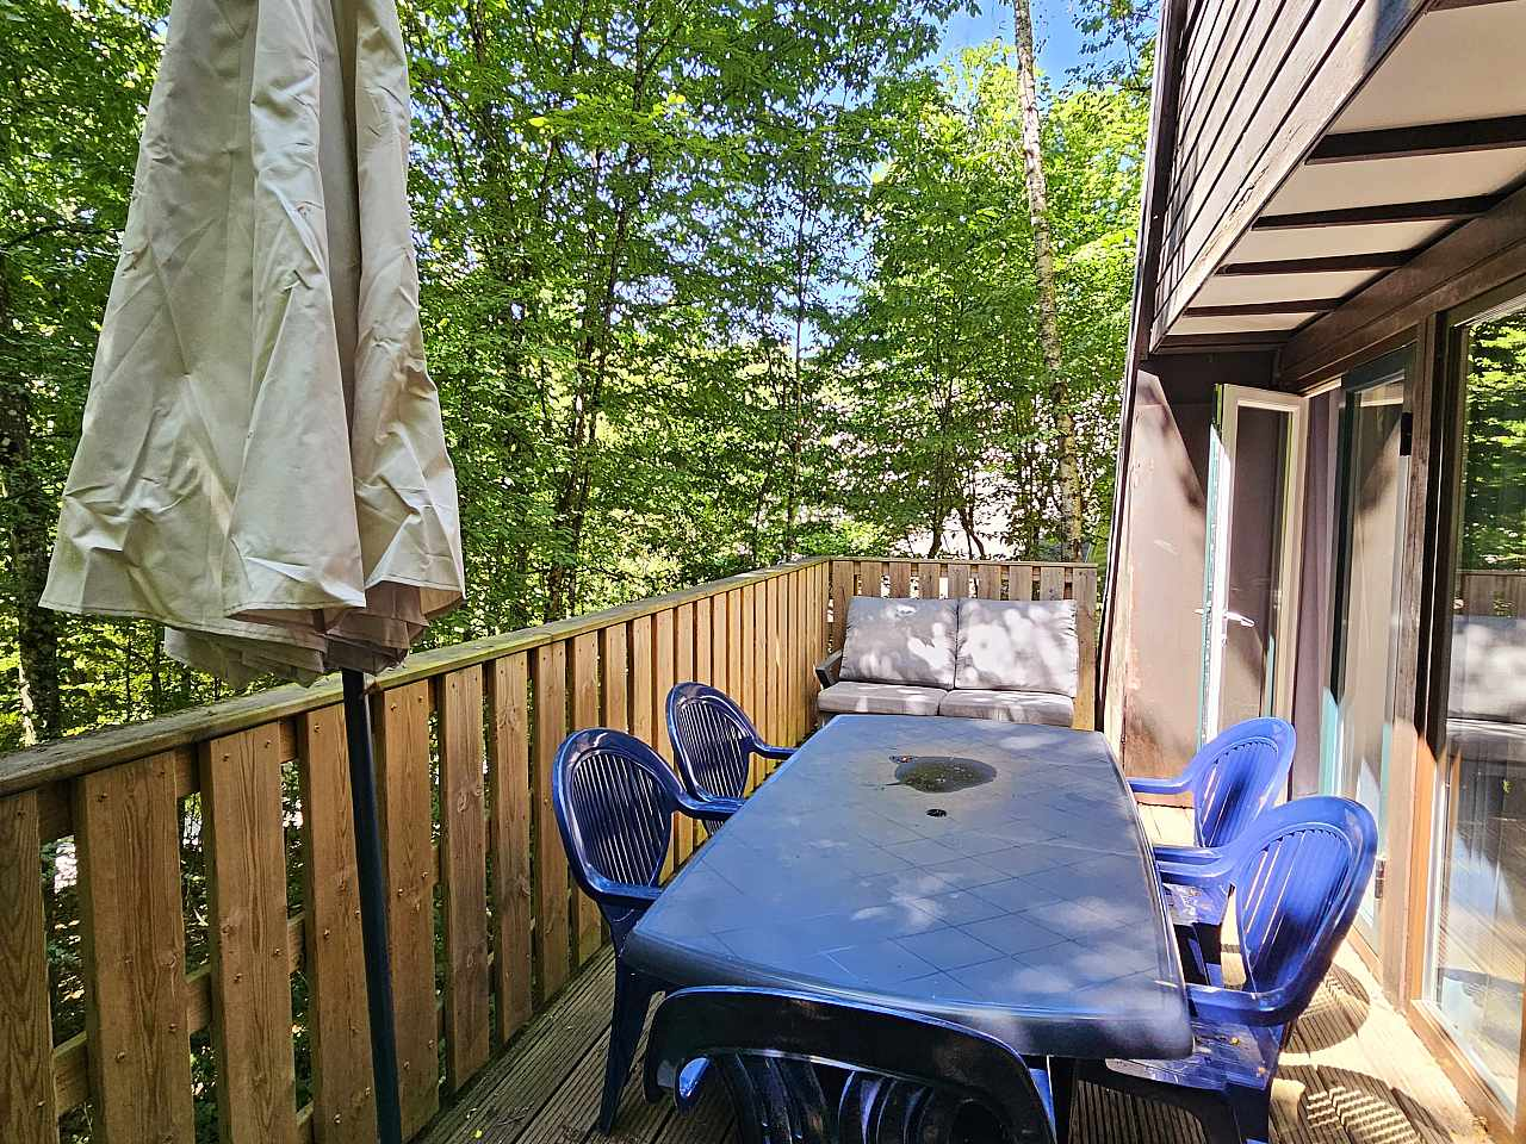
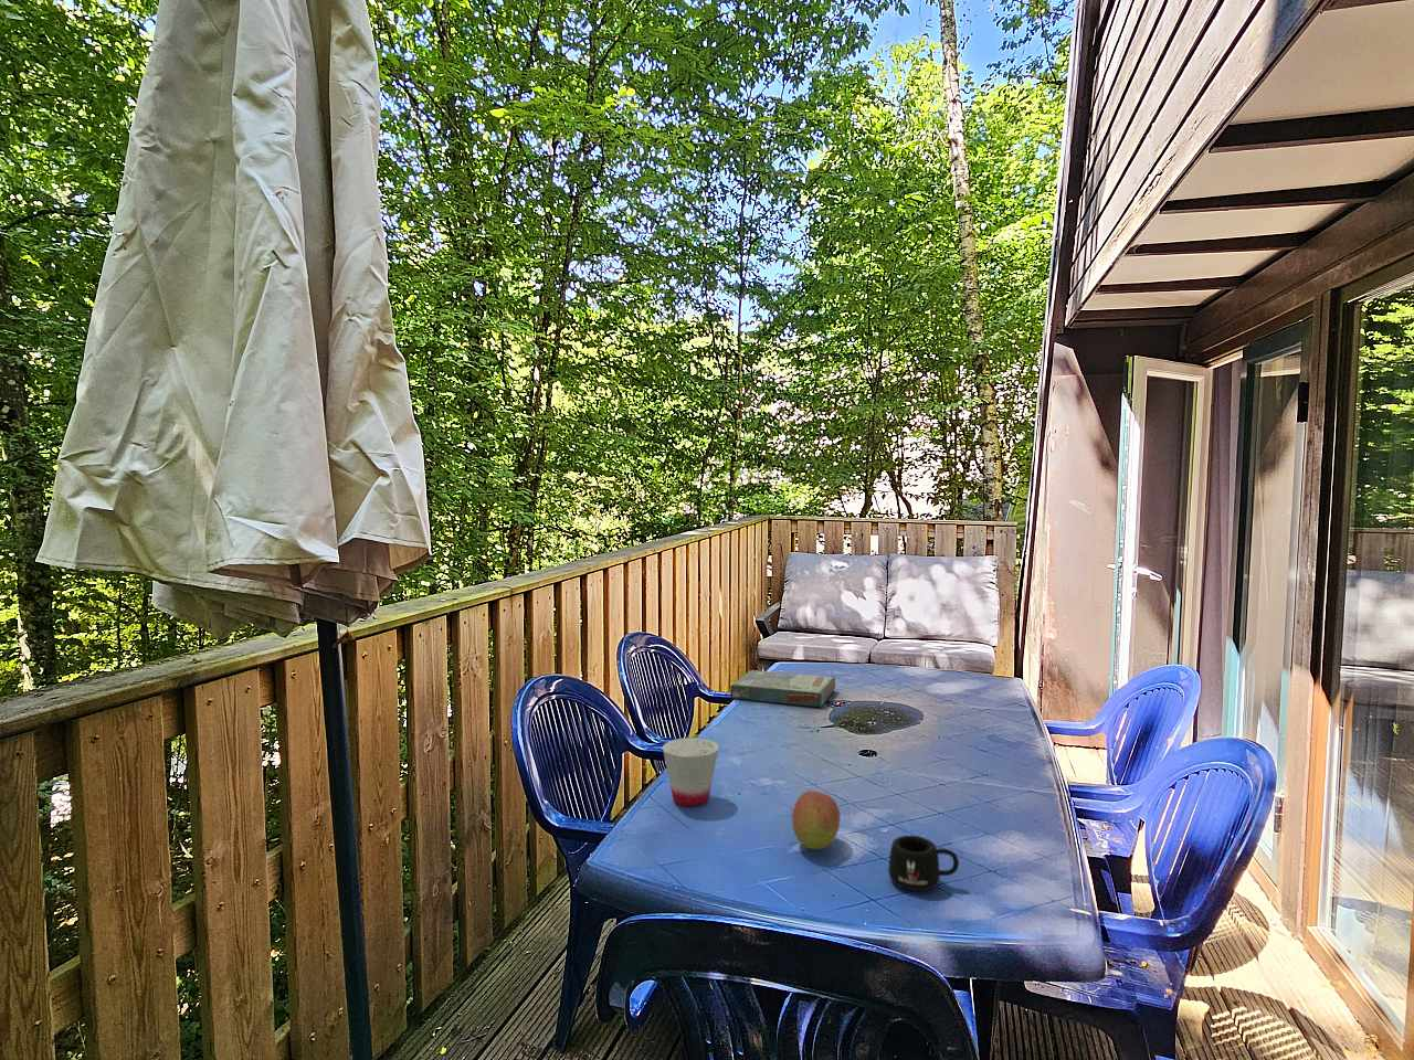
+ cup (690, 773)
+ fruit (815, 819)
+ board game (783, 687)
+ mug (922, 863)
